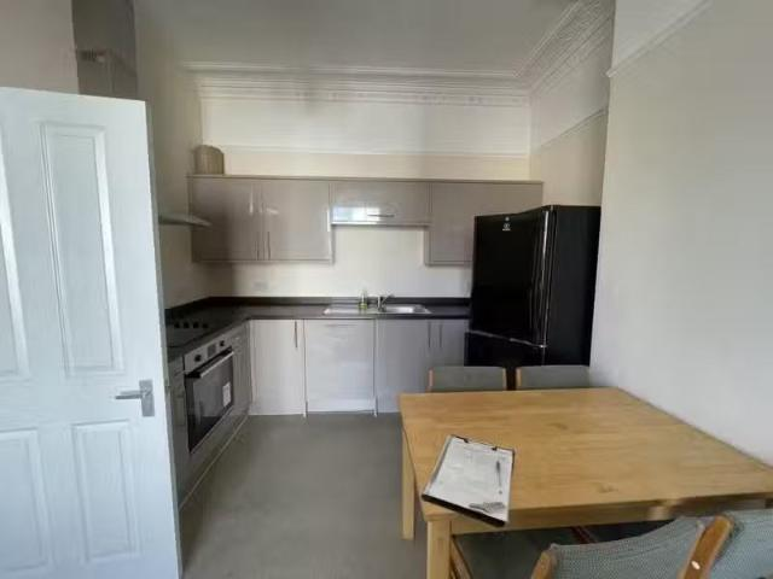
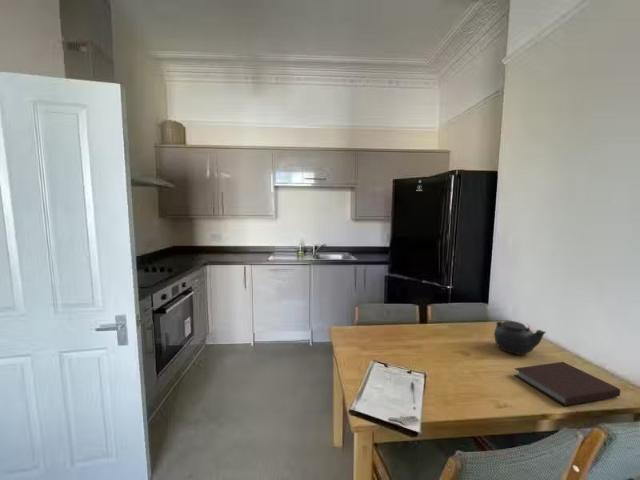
+ notebook (563, 381)
+ teapot (518, 338)
